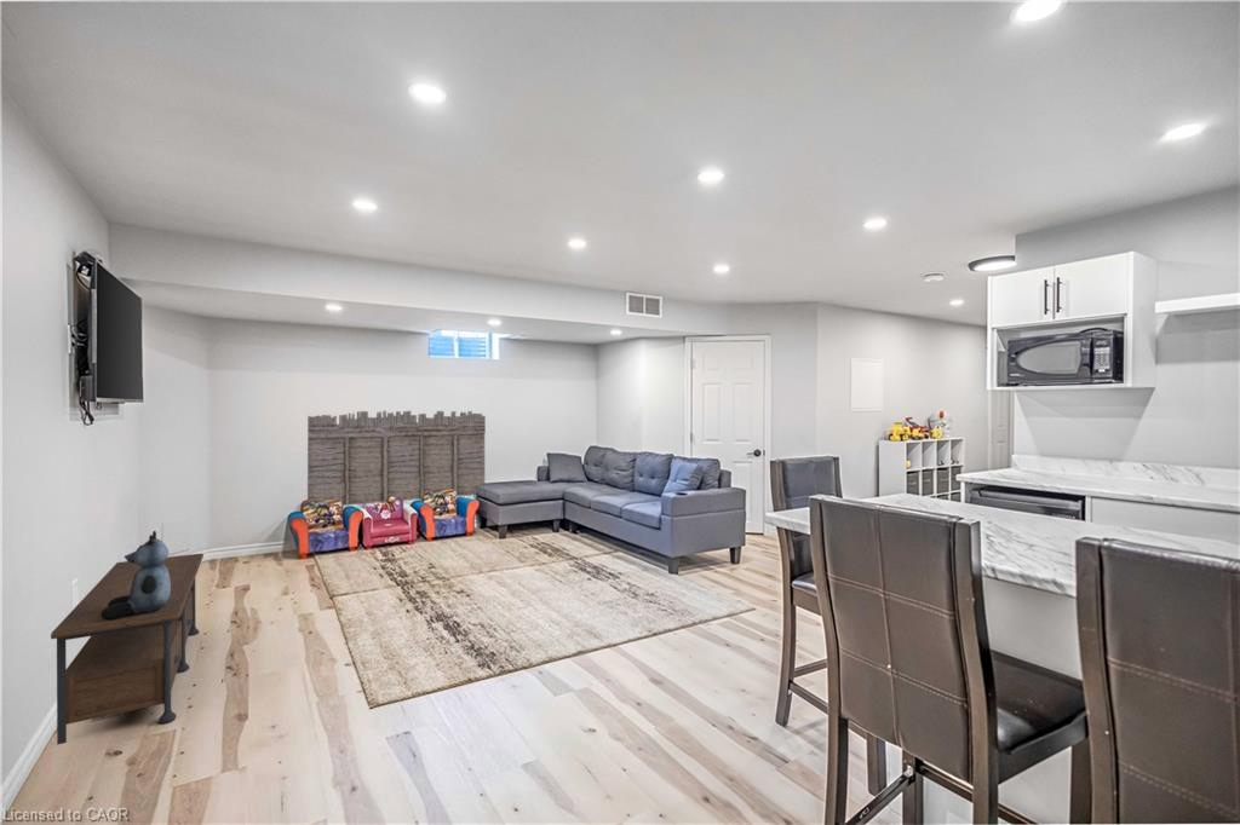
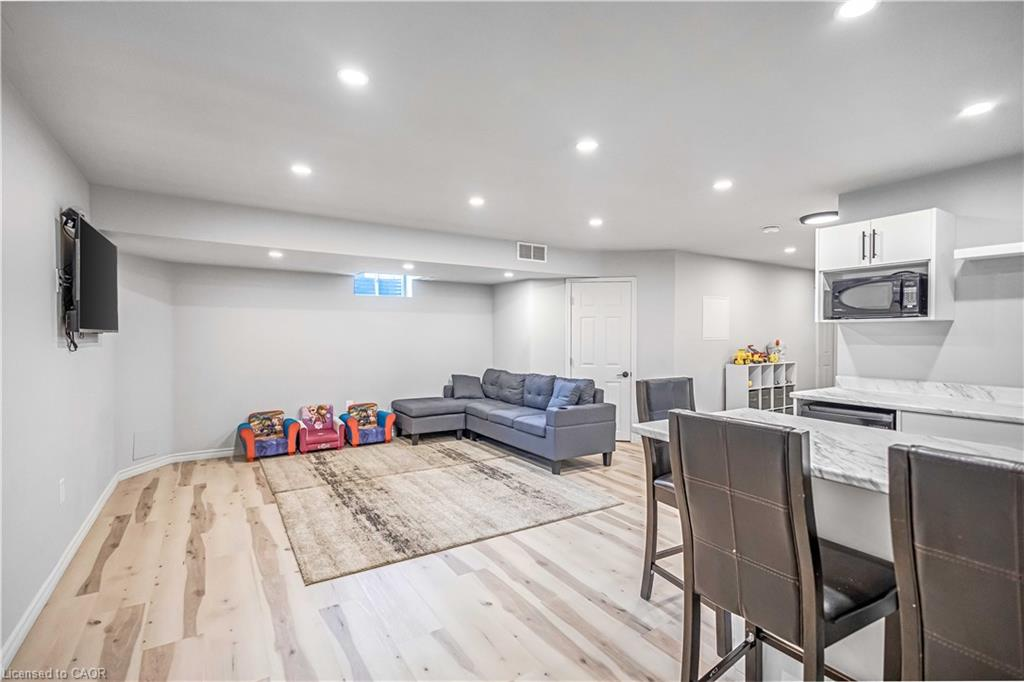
- media console (144, 630)
- fence panel (402, 455)
- teddy bear (137, 572)
